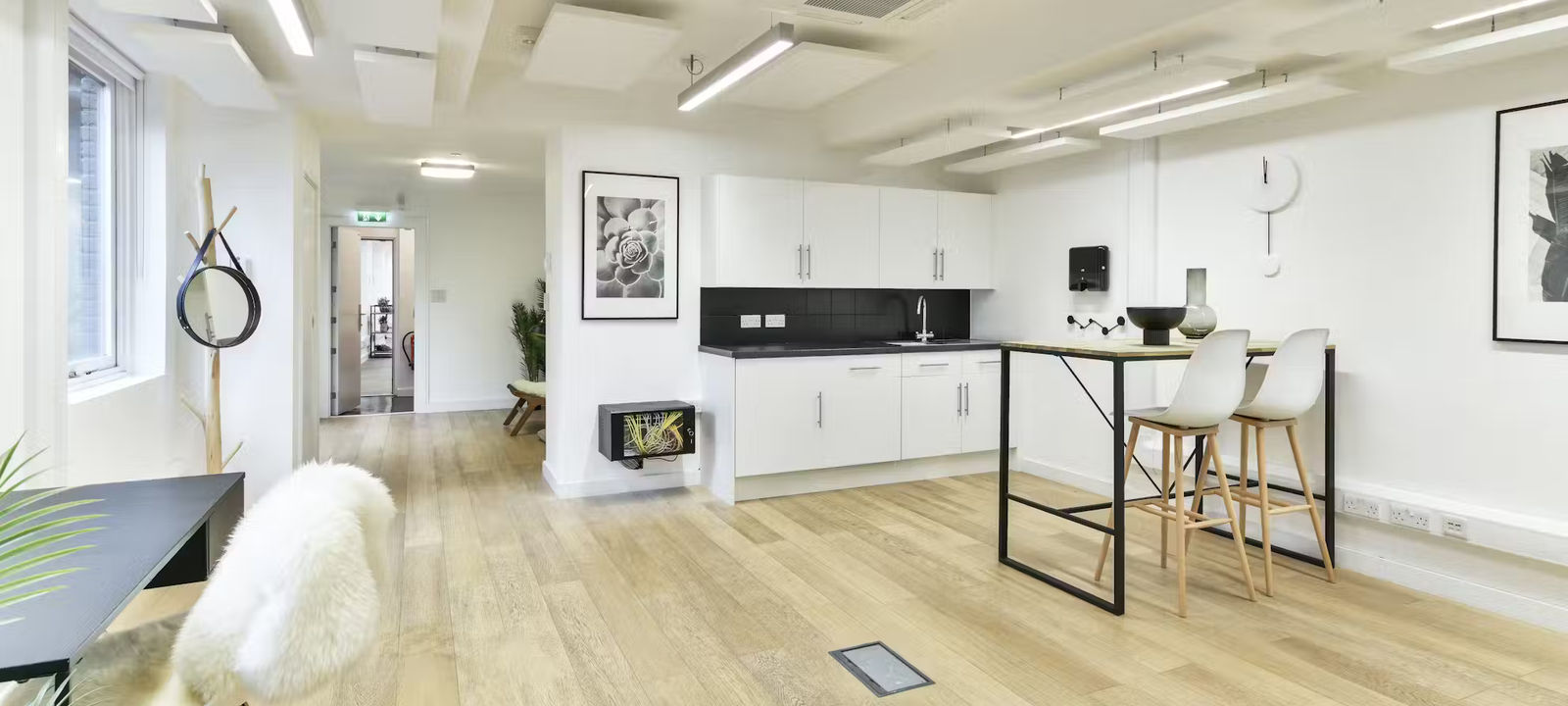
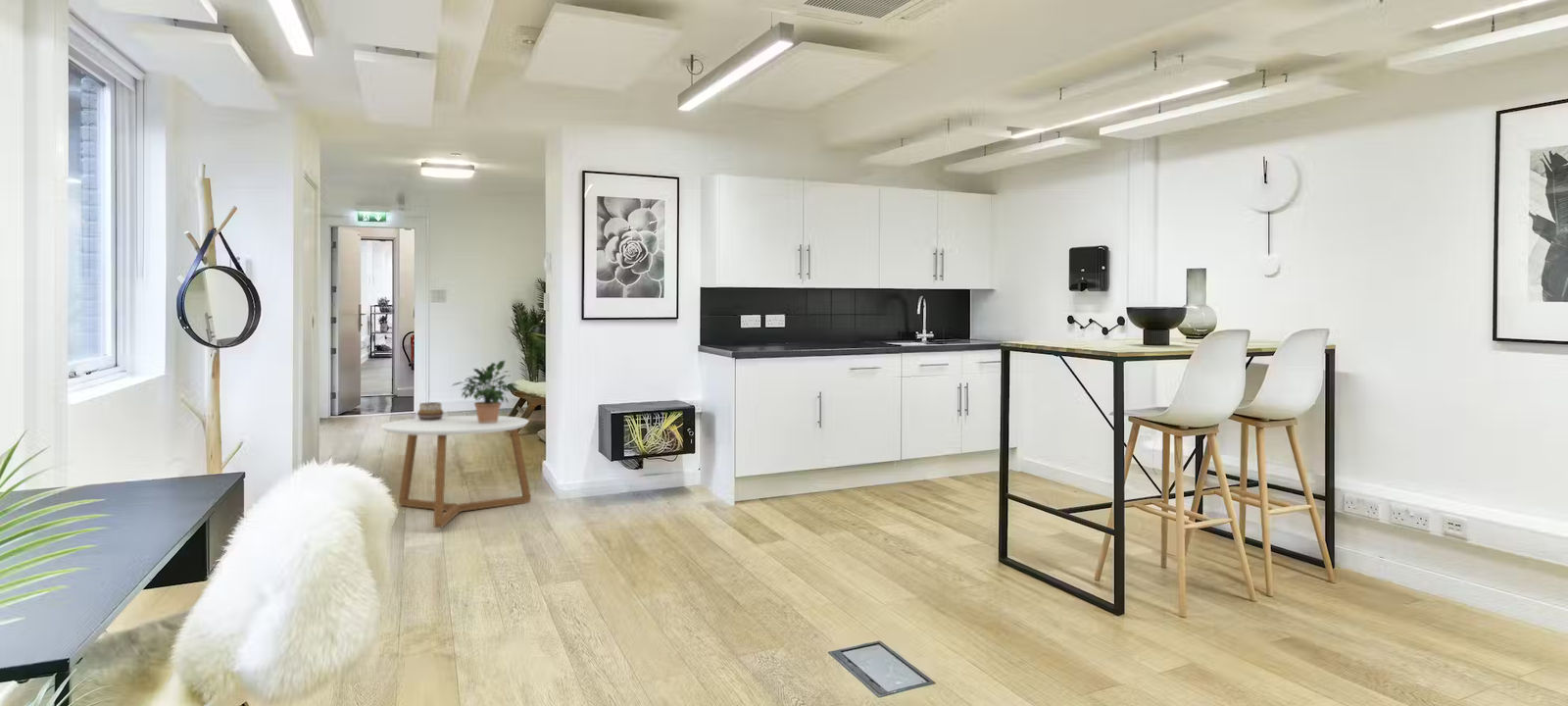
+ potted plant (483, 390)
+ coffee table (444, 467)
+ decorative bowl (430, 411)
